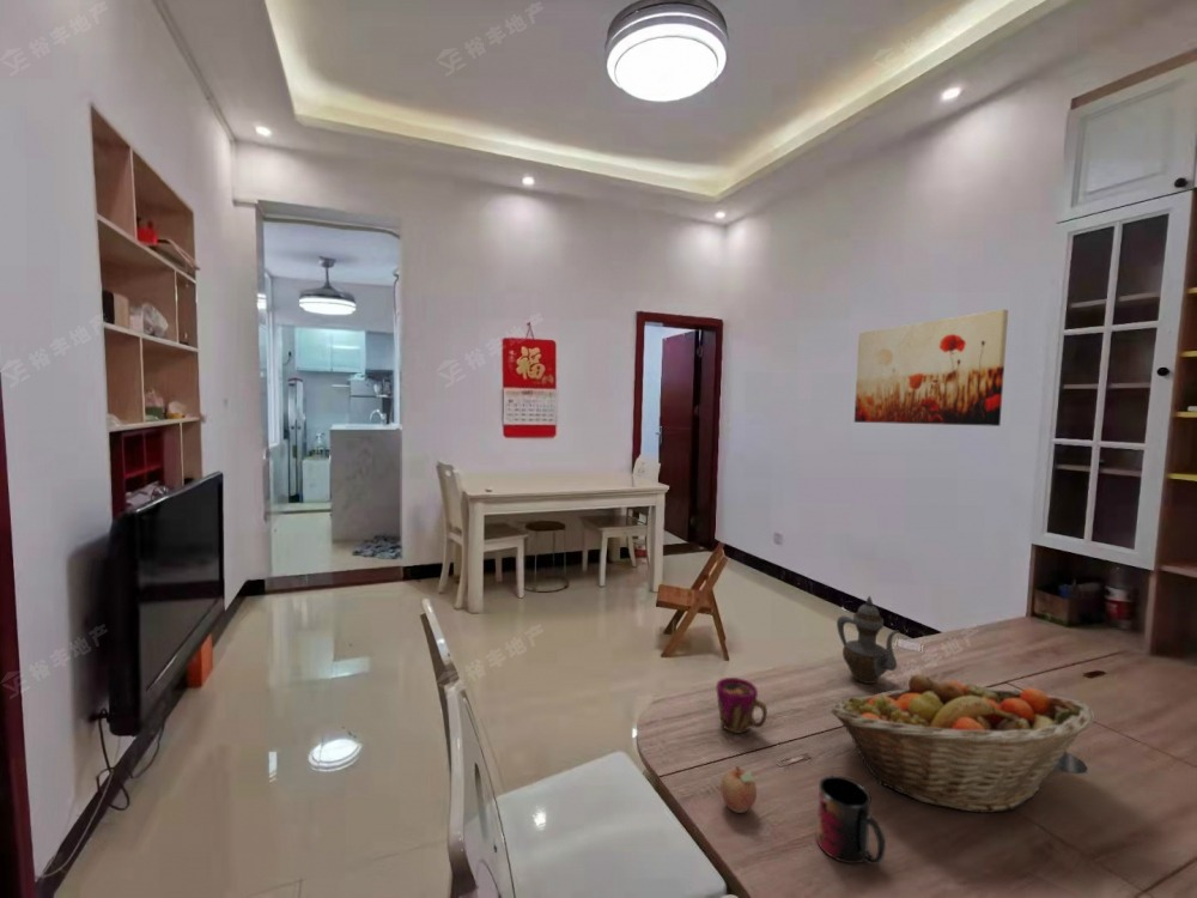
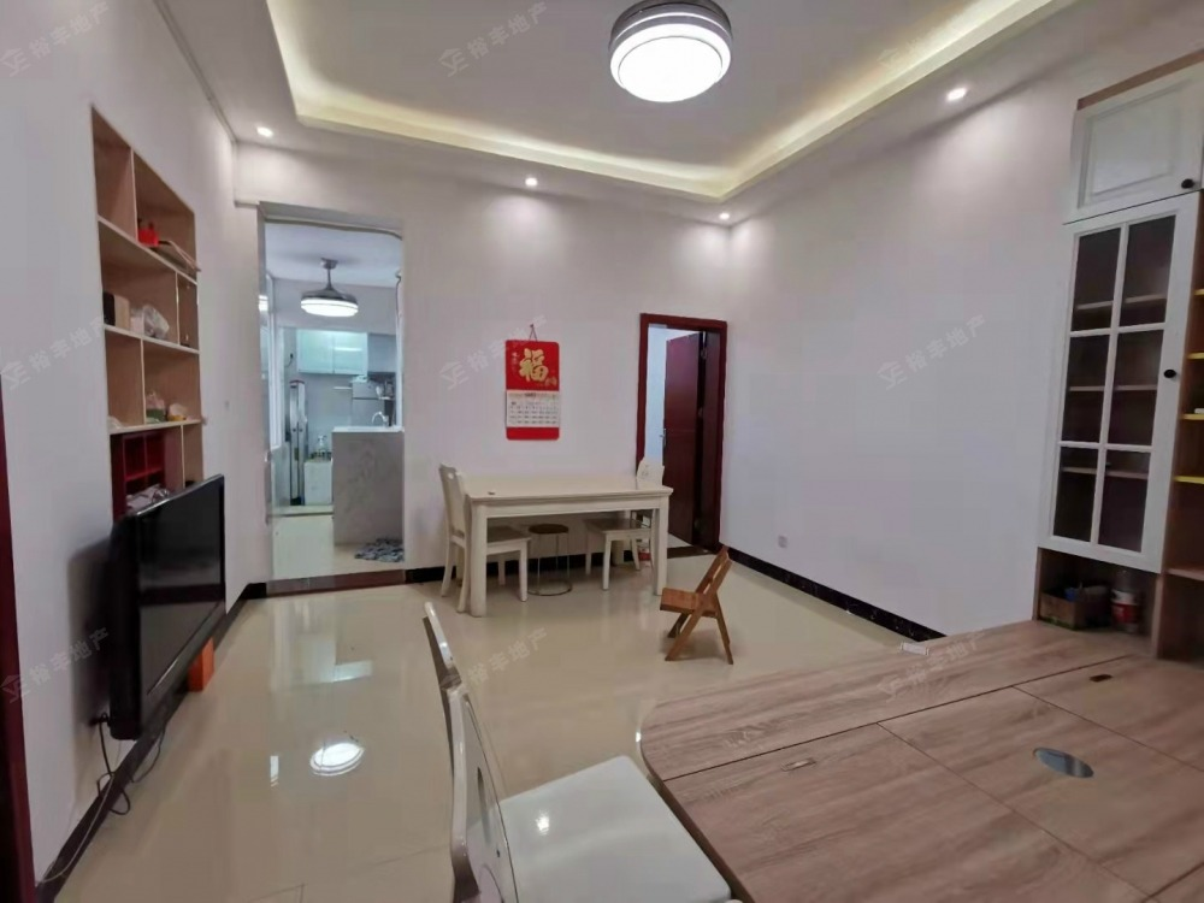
- mug (851, 825)
- wall art (920, 374)
- fruit basket (954, 727)
- cup (741, 708)
- fruit (739, 788)
- teapot (865, 637)
